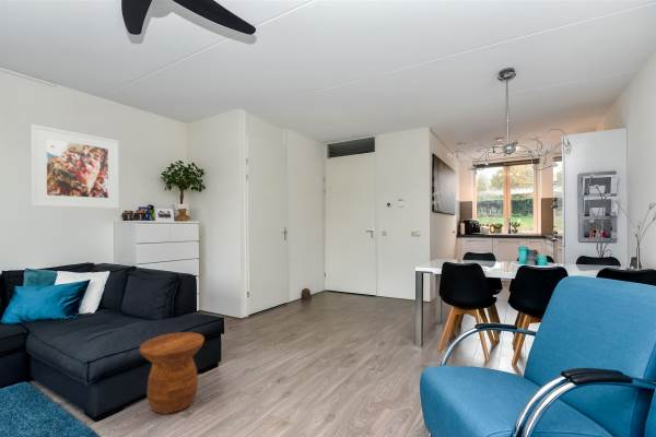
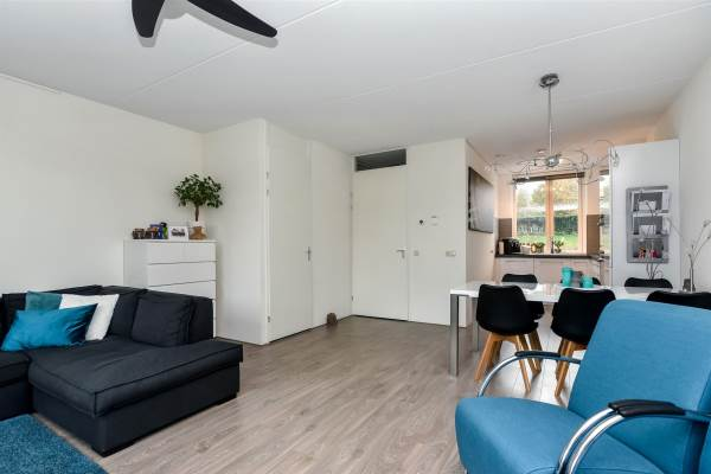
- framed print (79, 169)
- side table (173, 373)
